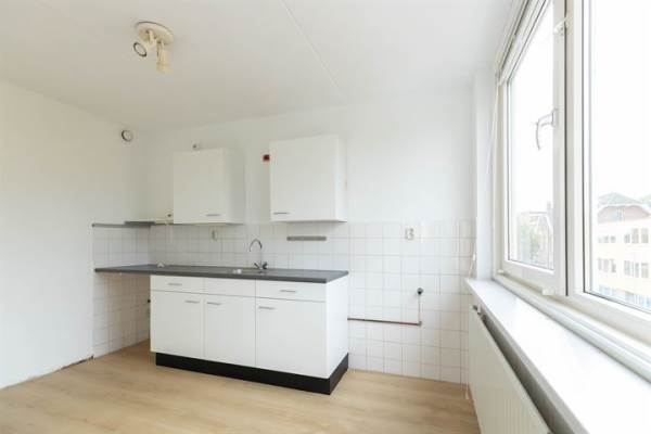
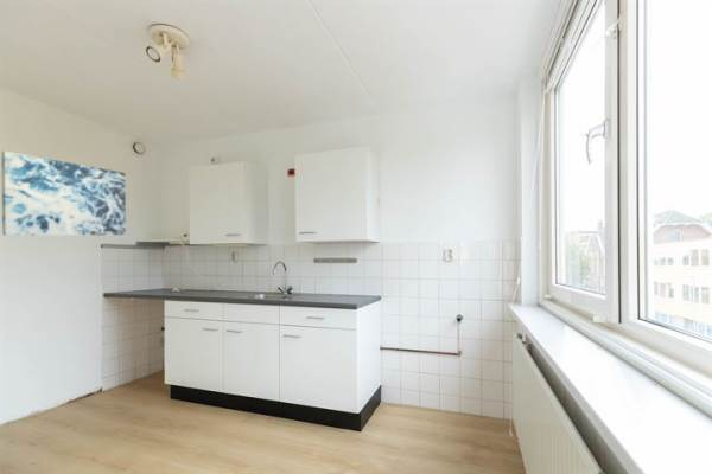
+ wall art (72, 199)
